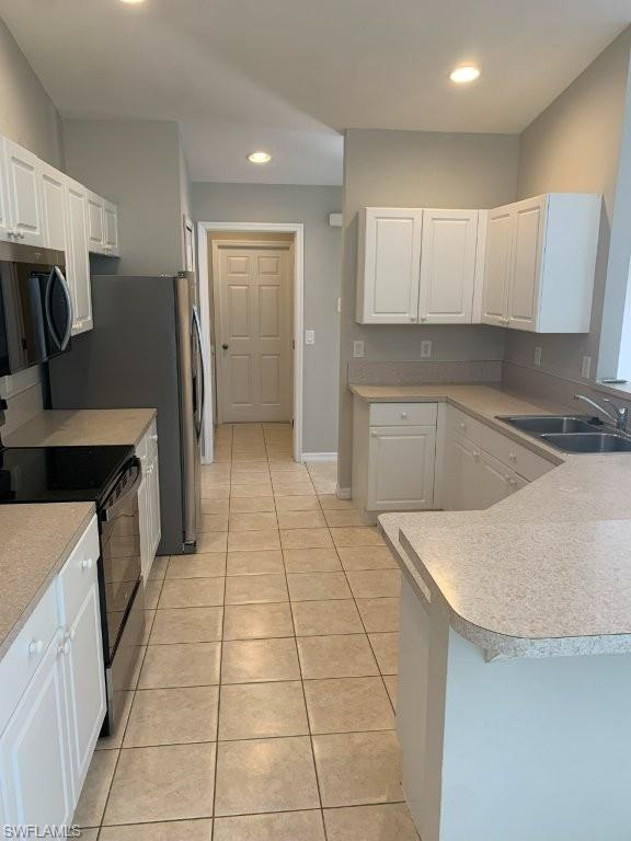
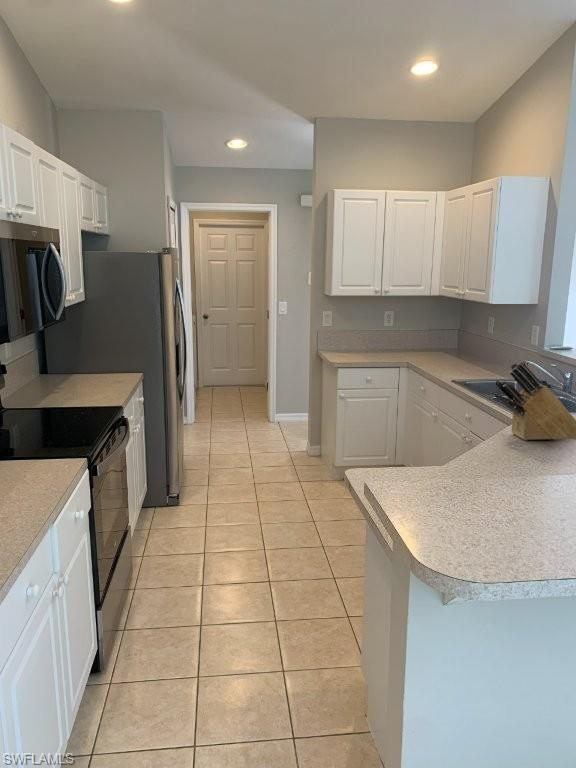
+ knife block (540, 399)
